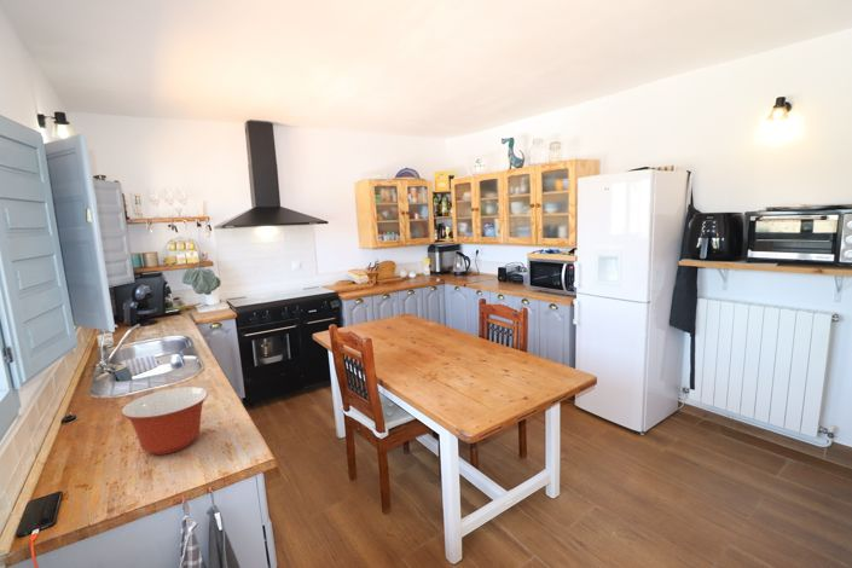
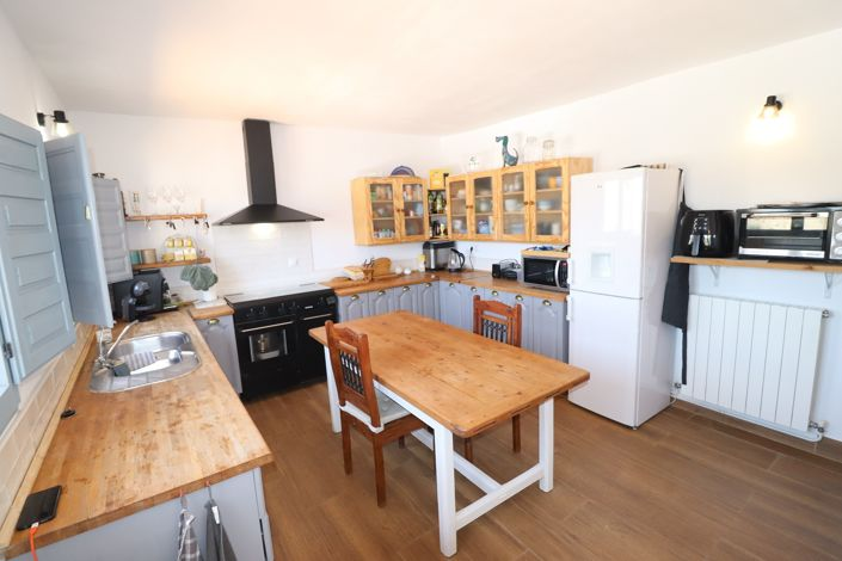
- mixing bowl (169, 422)
